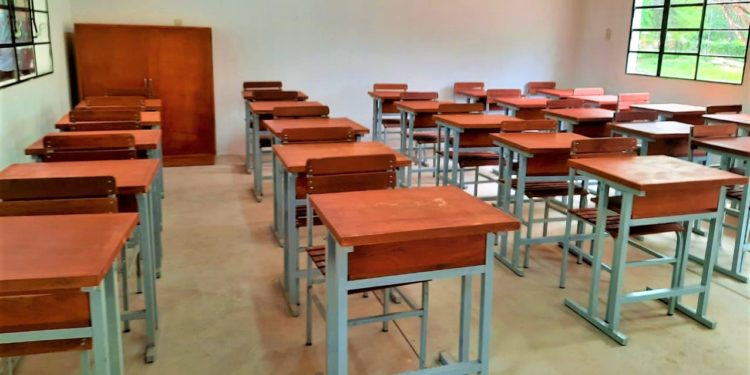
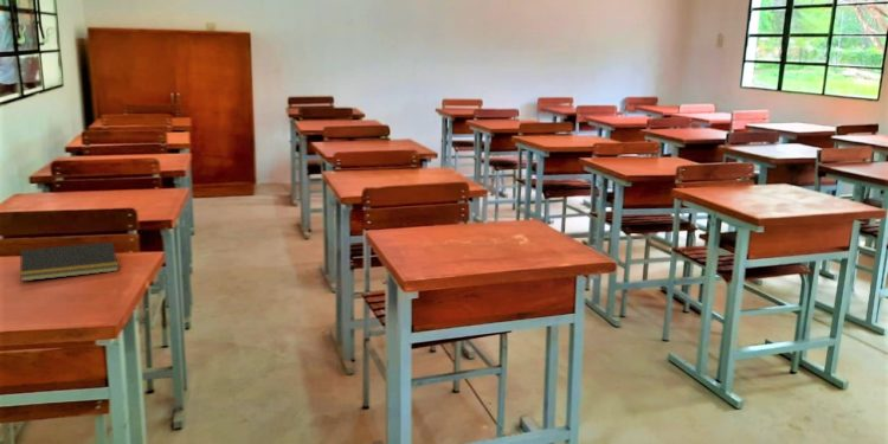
+ notepad (69, 259)
